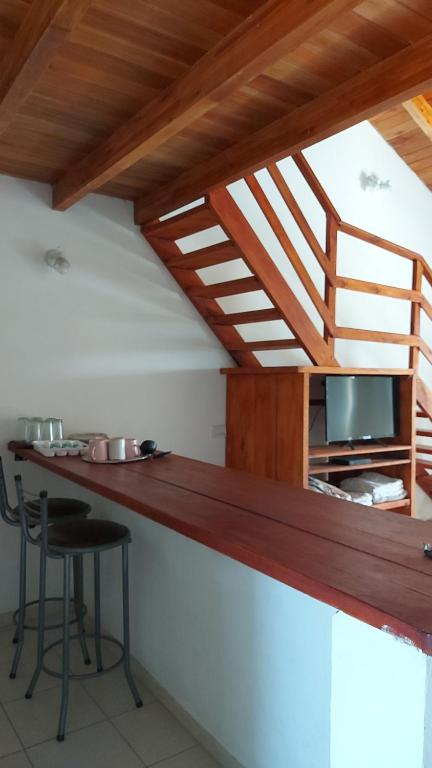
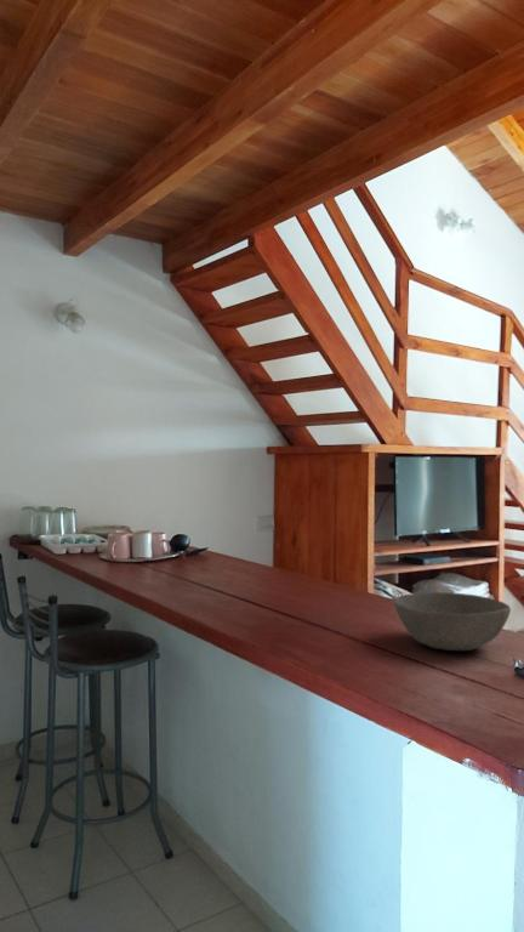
+ bowl (450, 621)
